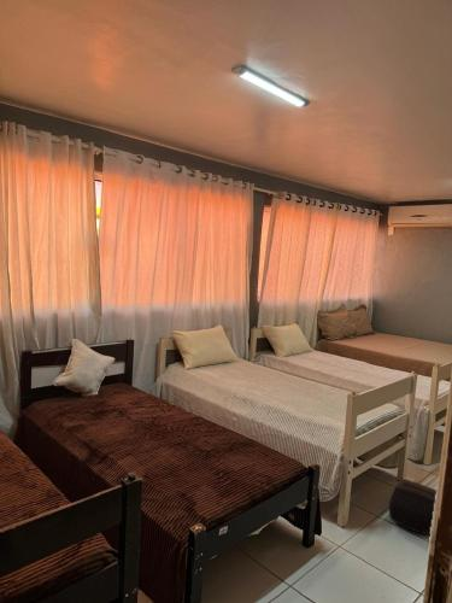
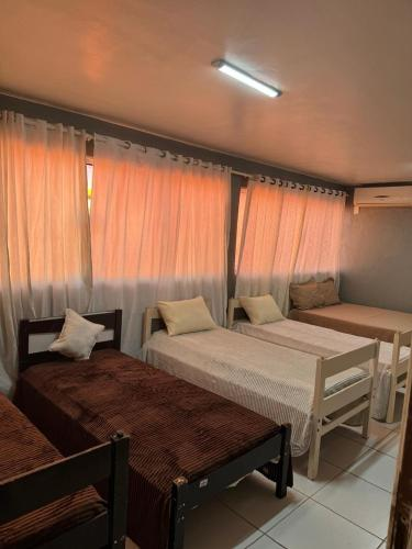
- backpack (418, 500)
